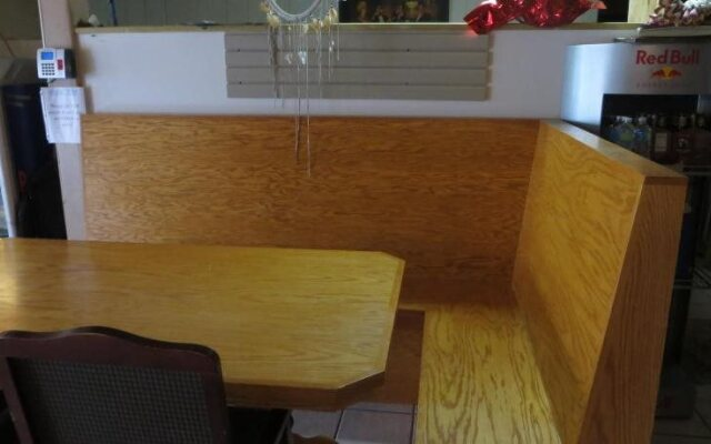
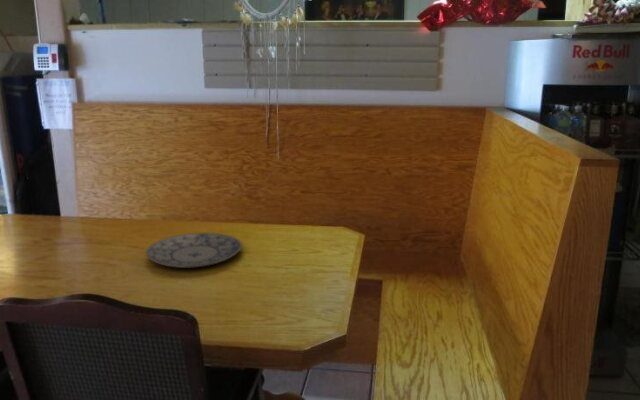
+ plate (195, 252)
